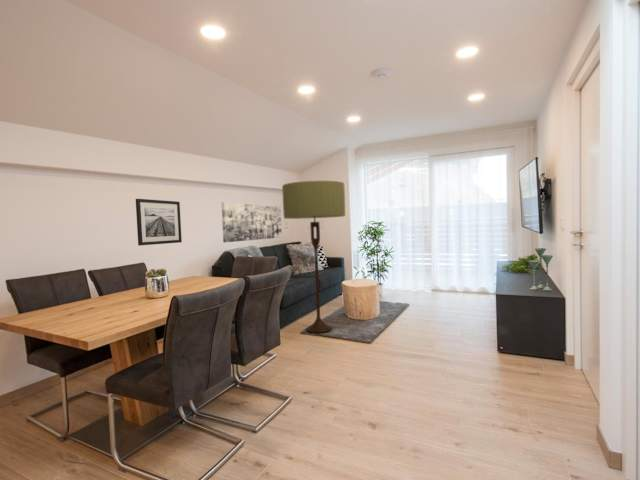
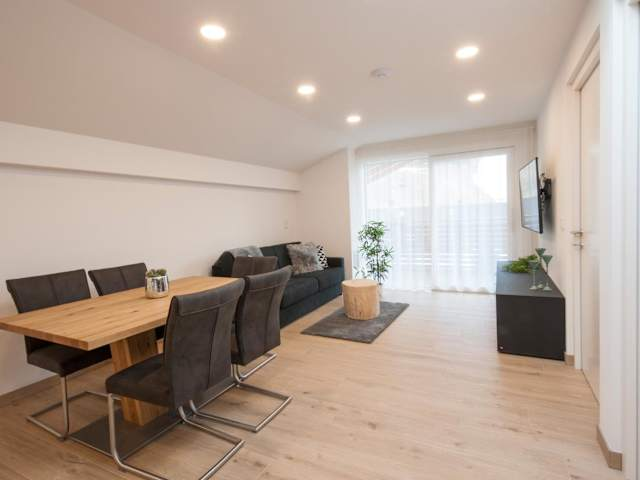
- wall art (160, 222)
- floor lamp (316, 256)
- wall art (255, 222)
